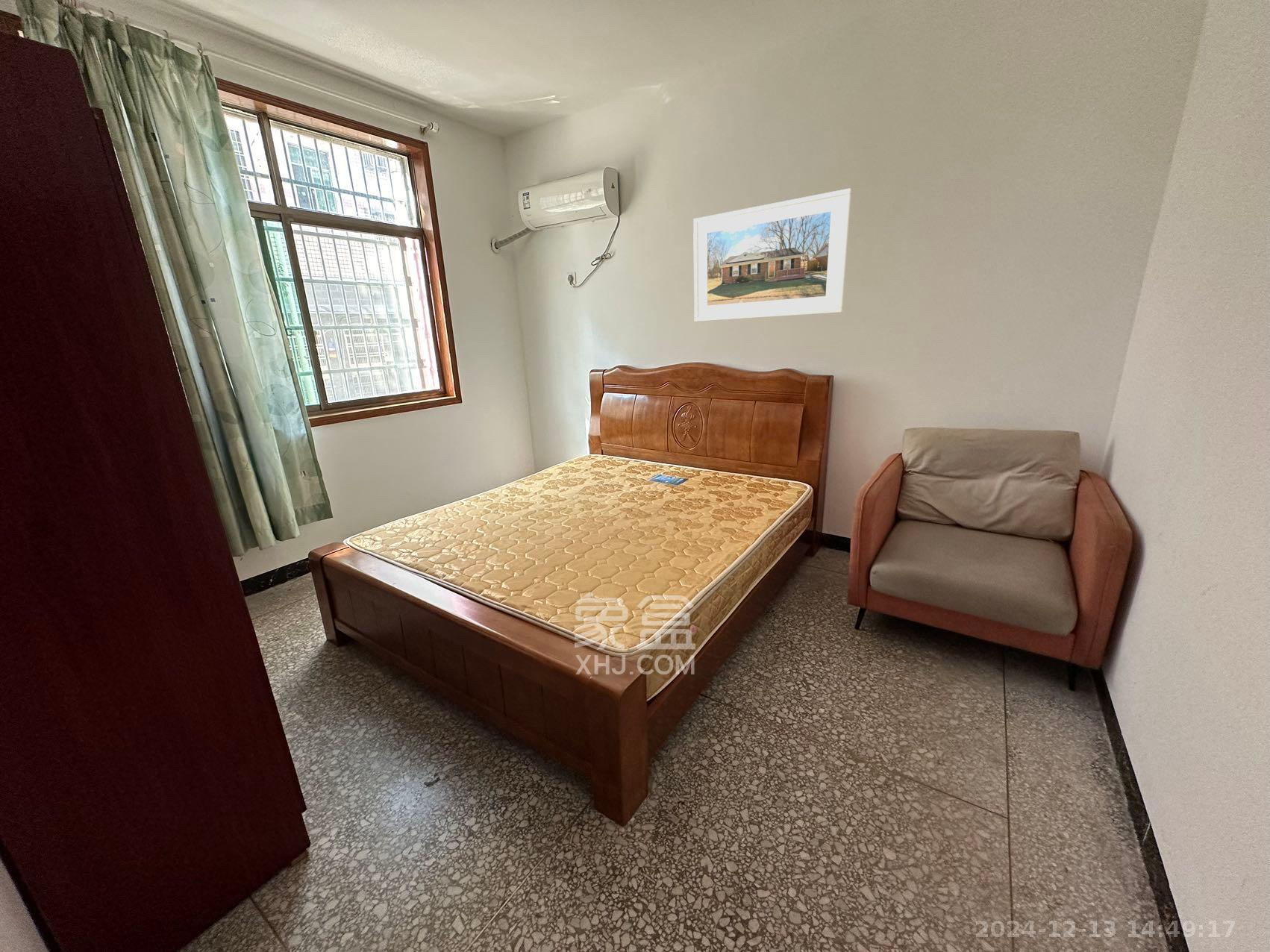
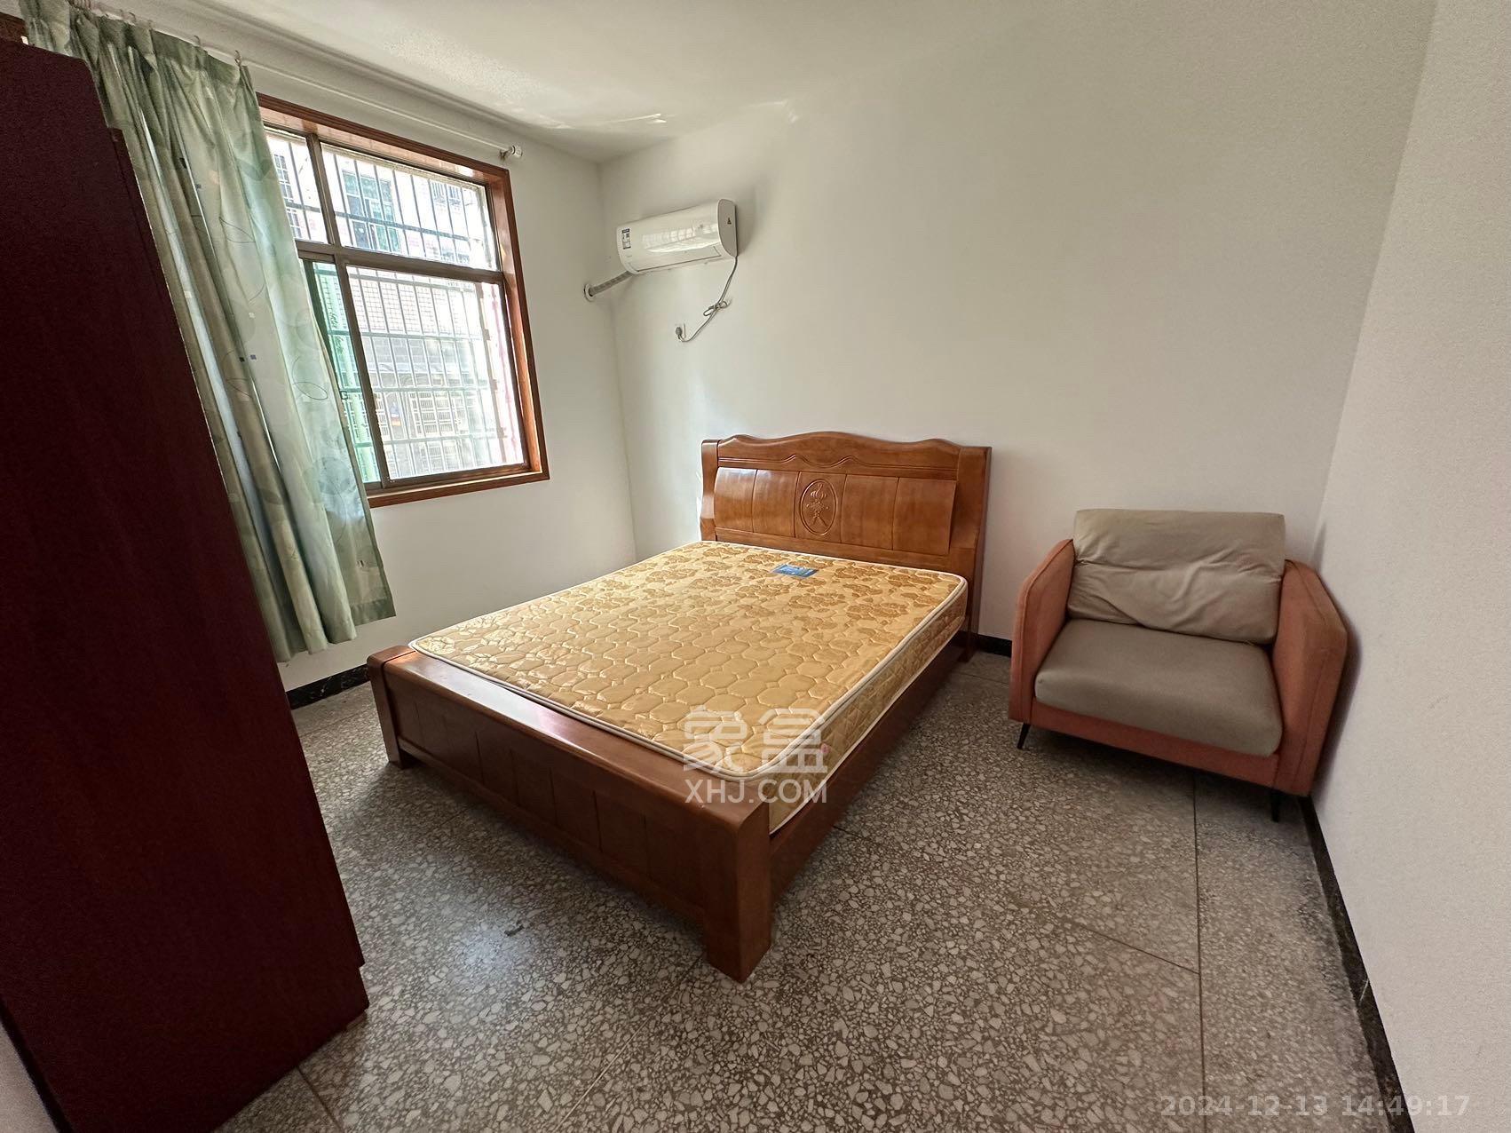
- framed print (763, 263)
